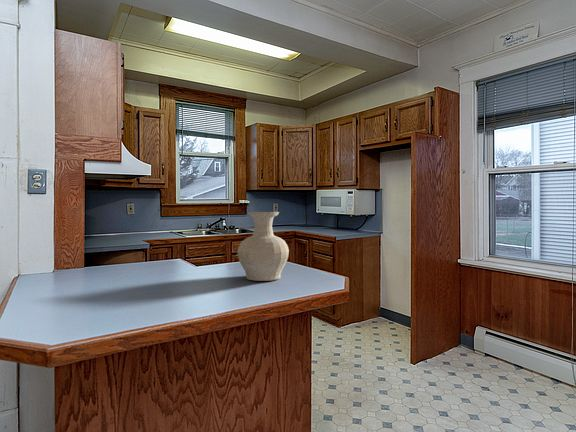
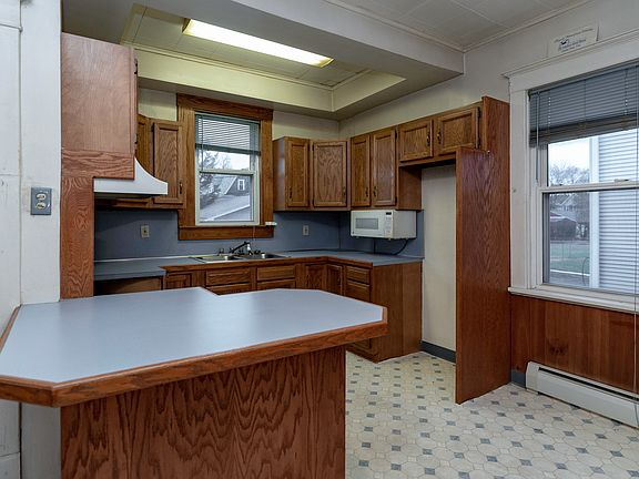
- vase (263, 245)
